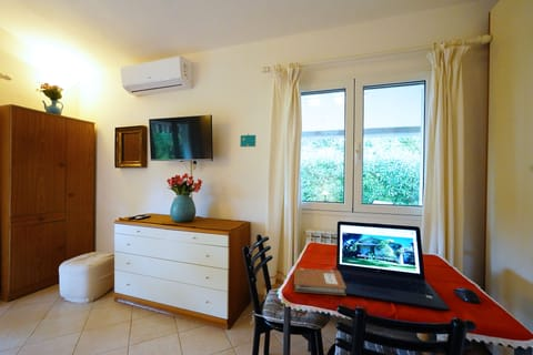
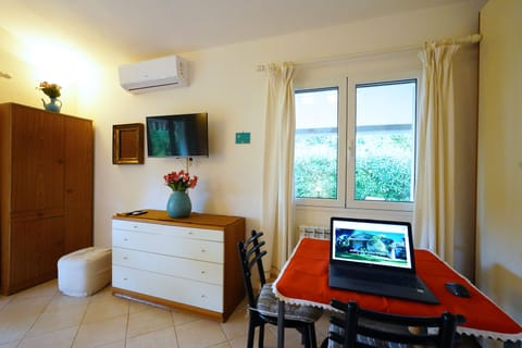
- notebook (319, 280)
